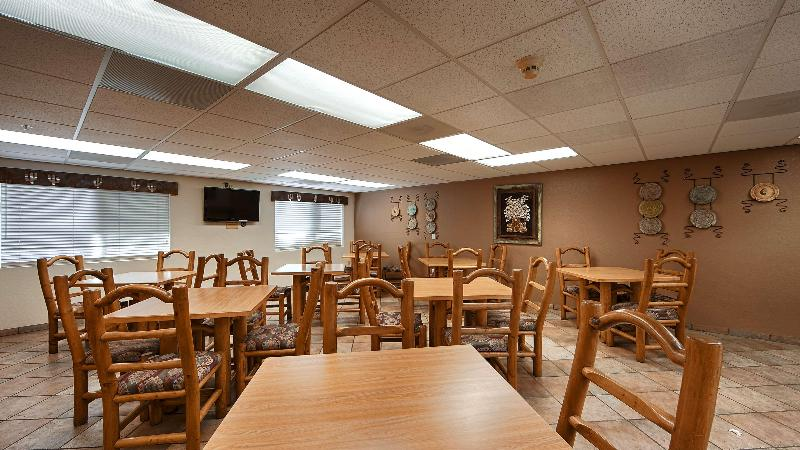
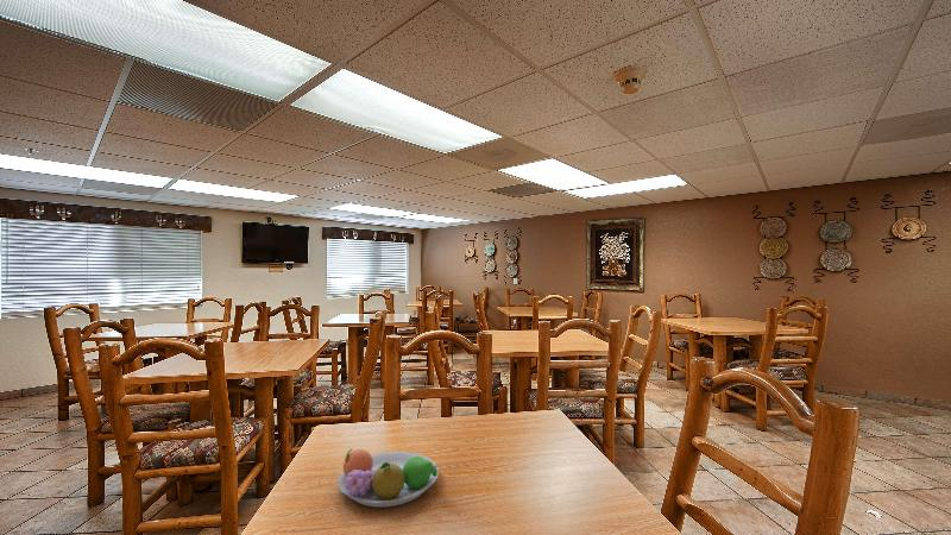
+ fruit bowl (391, 466)
